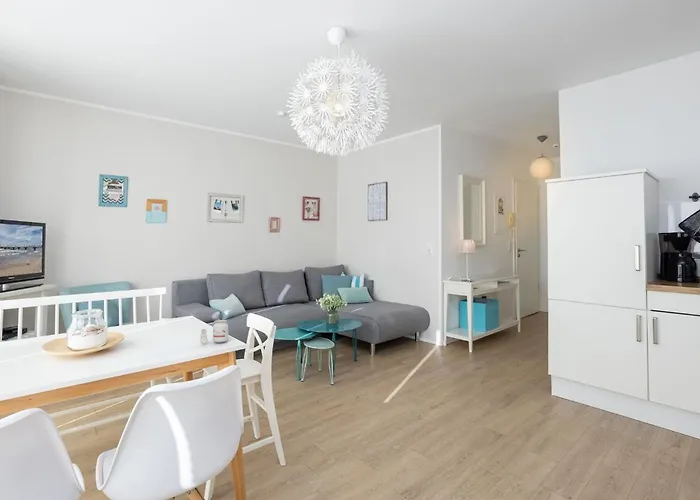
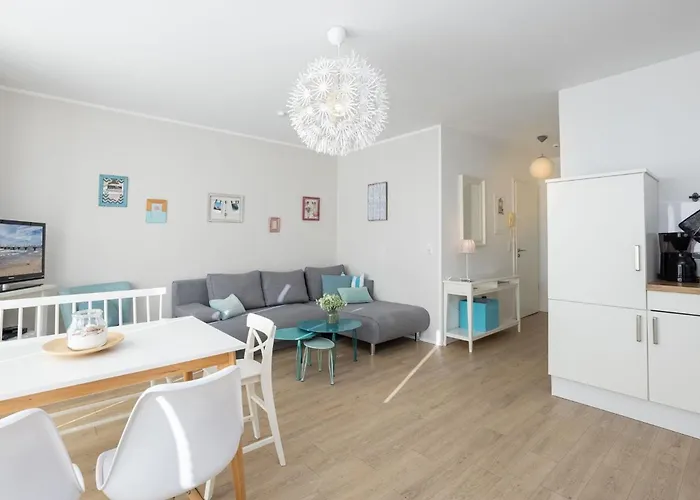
- candle (215, 332)
